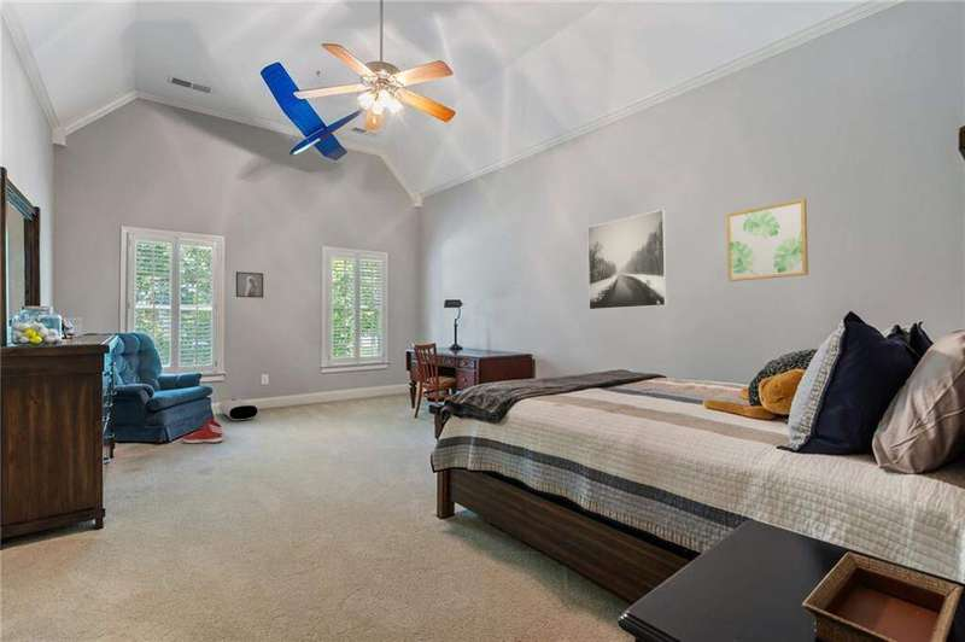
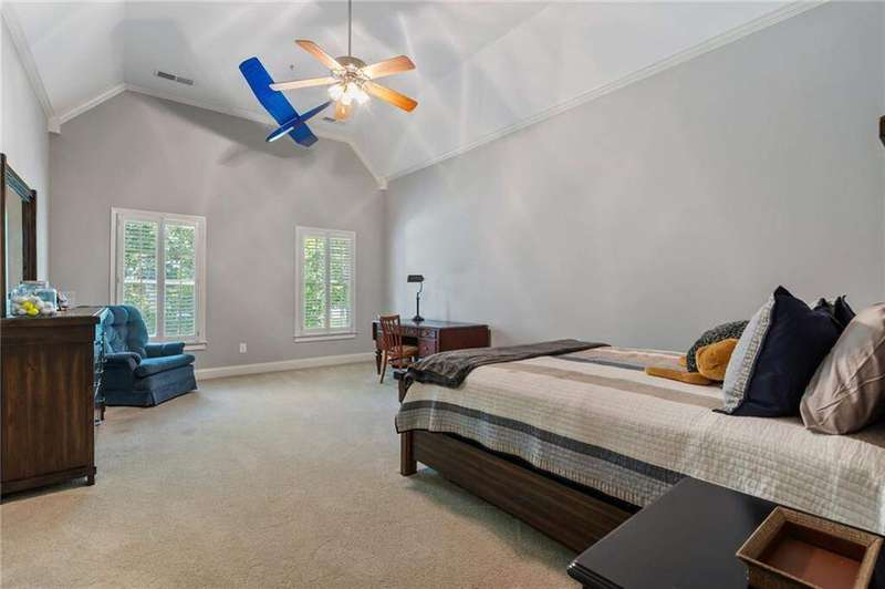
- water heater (238, 408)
- wall art (765, 241)
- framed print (250, 285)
- sneaker (203, 431)
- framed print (624, 263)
